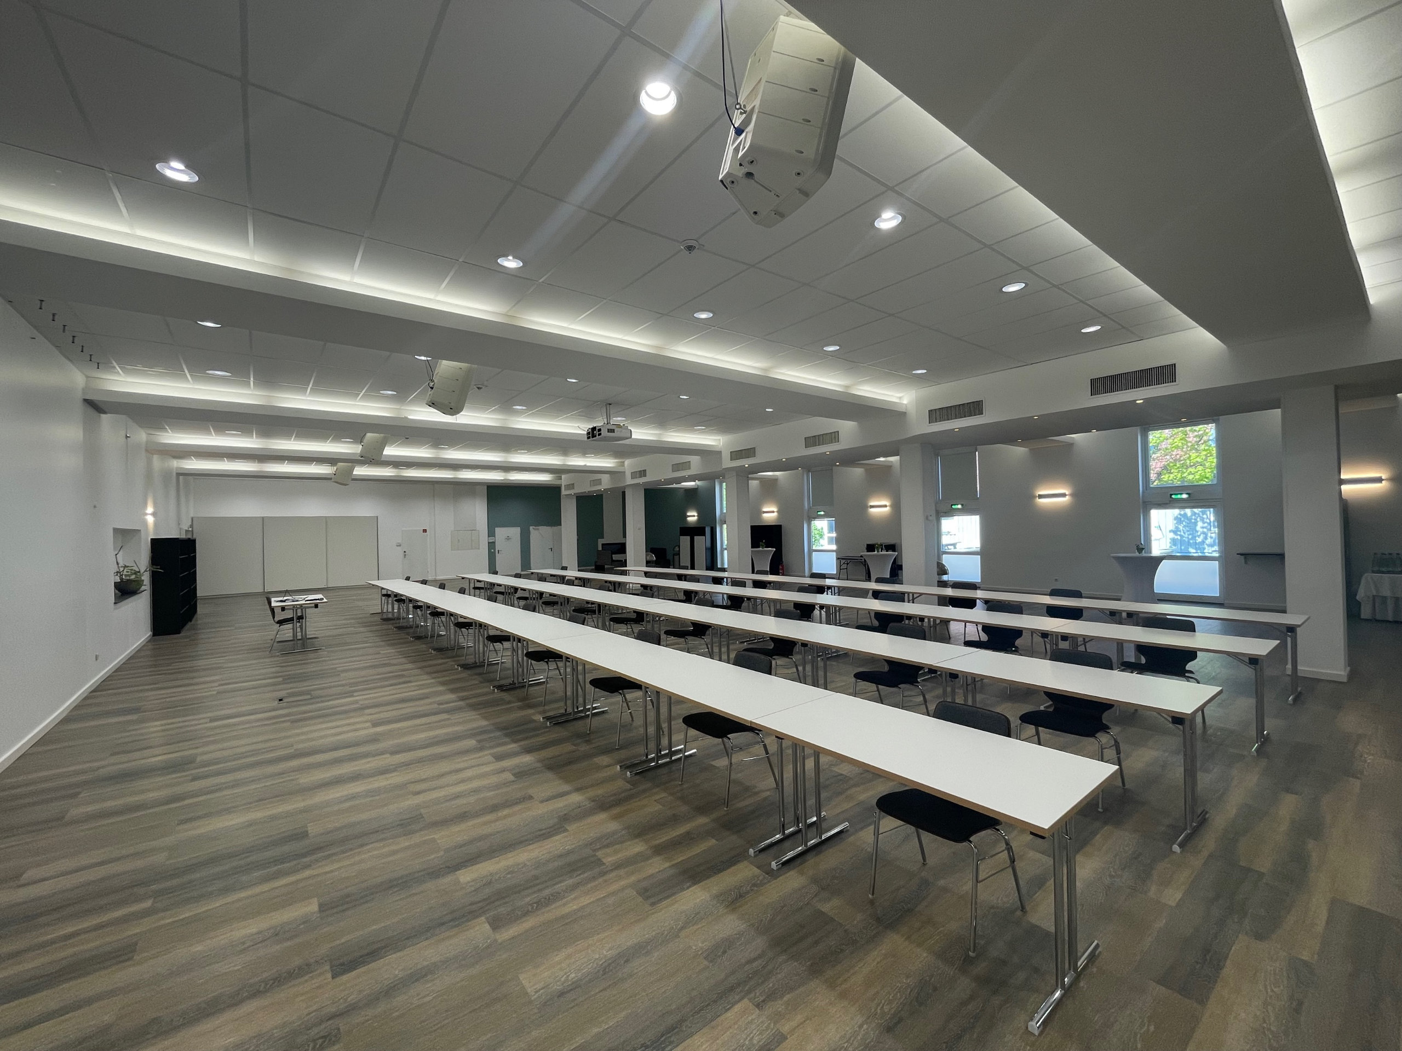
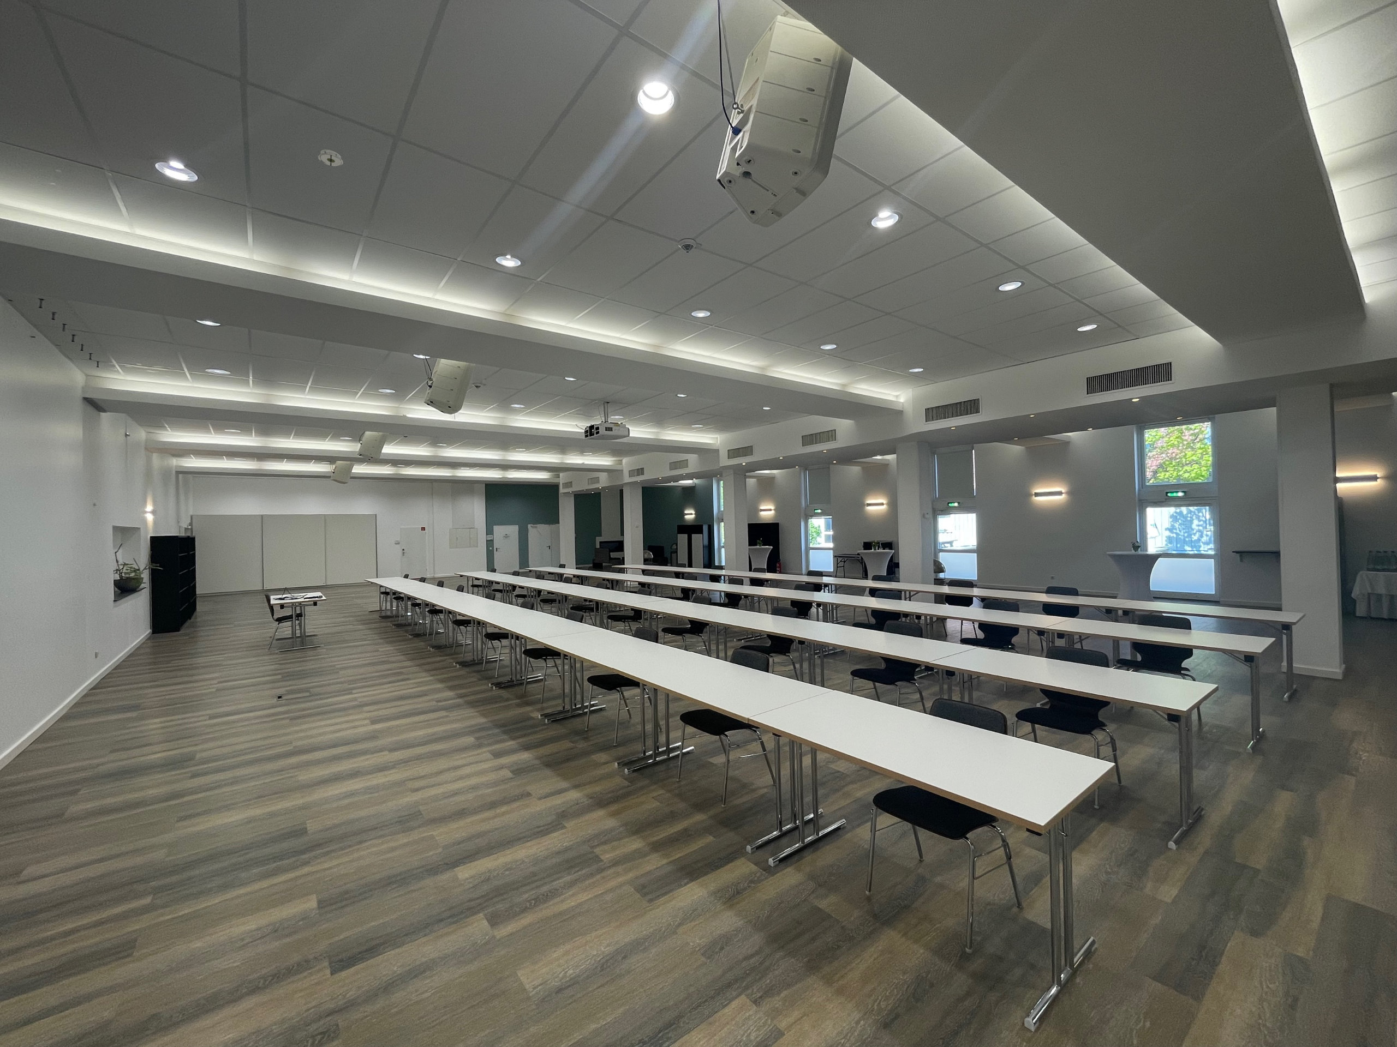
+ smoke detector (330, 157)
